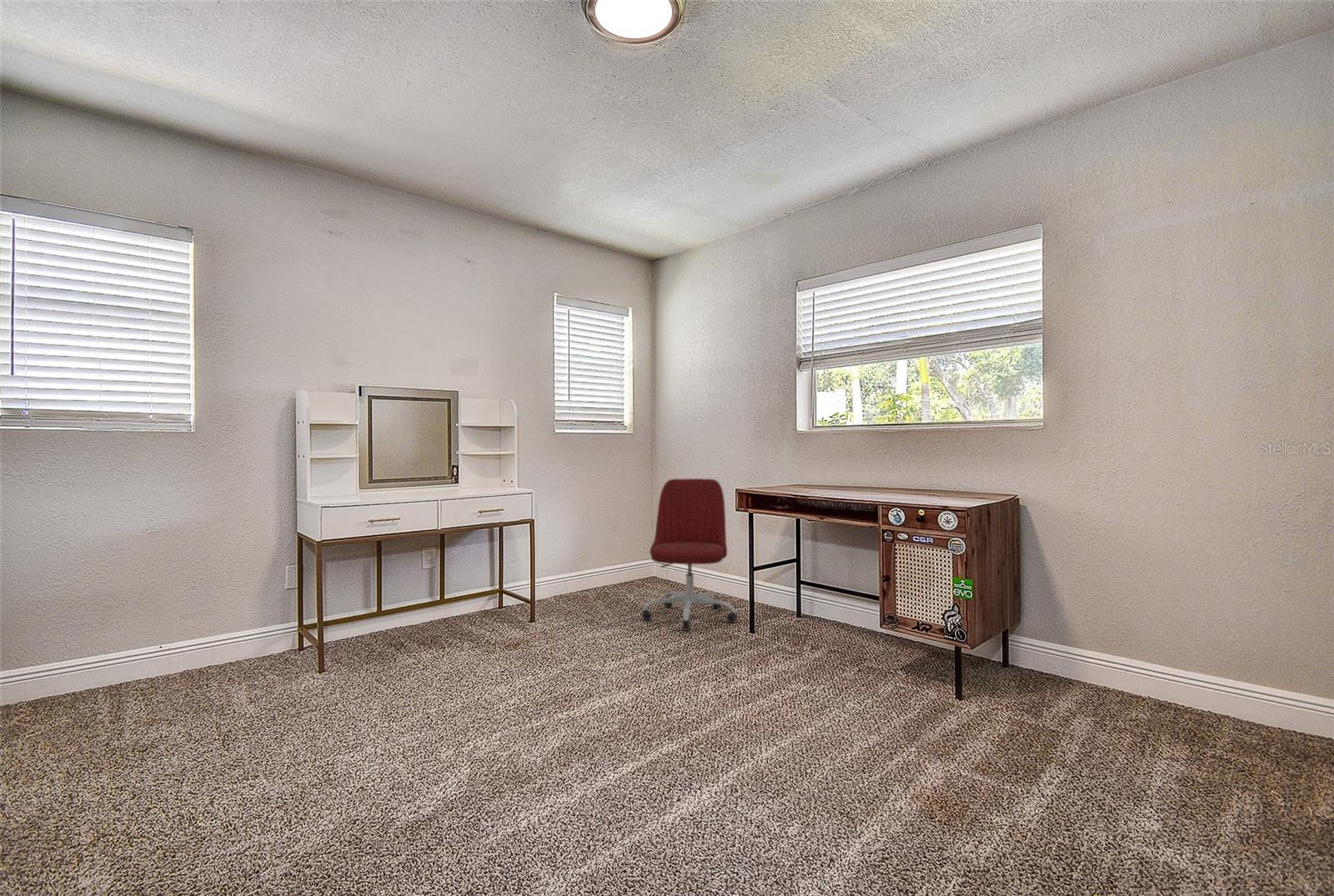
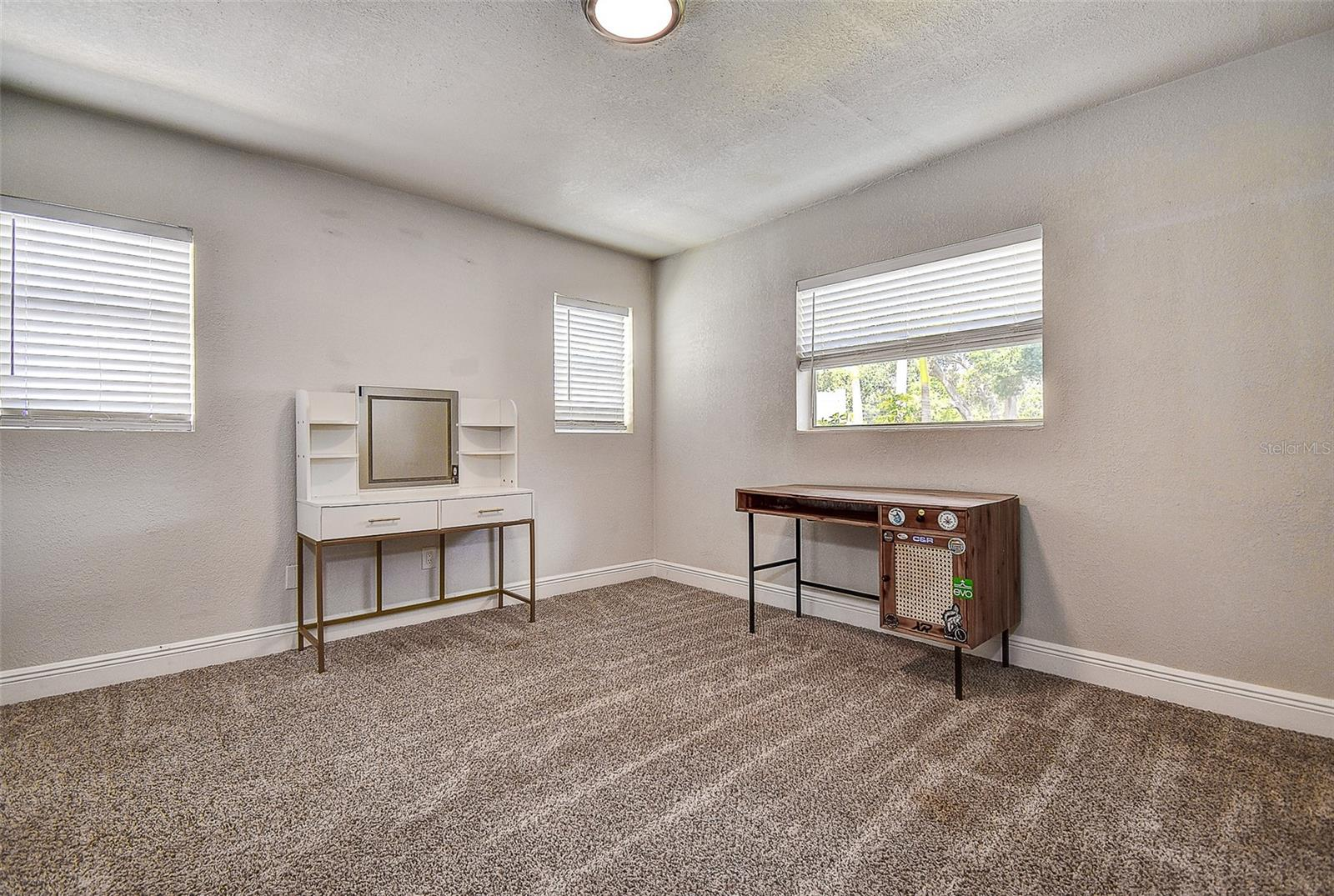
- office chair (690, 548)
